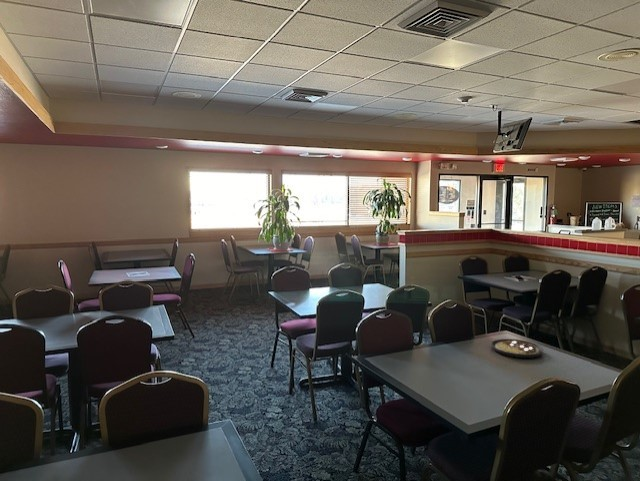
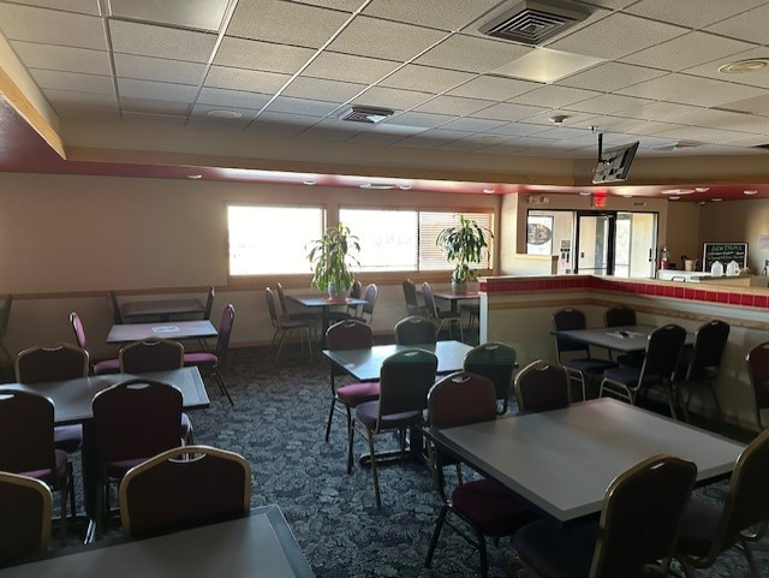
- plate (516, 347)
